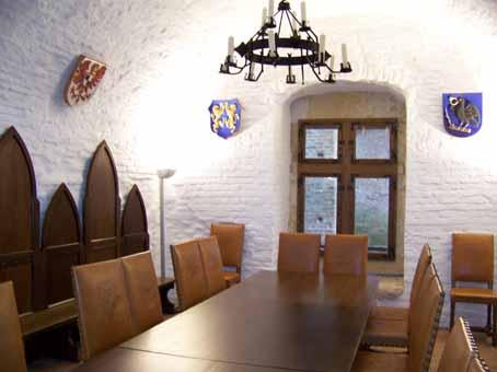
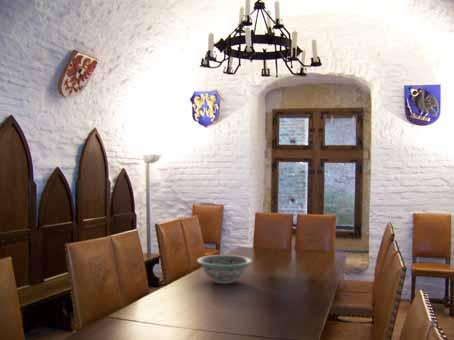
+ decorative bowl (224, 270)
